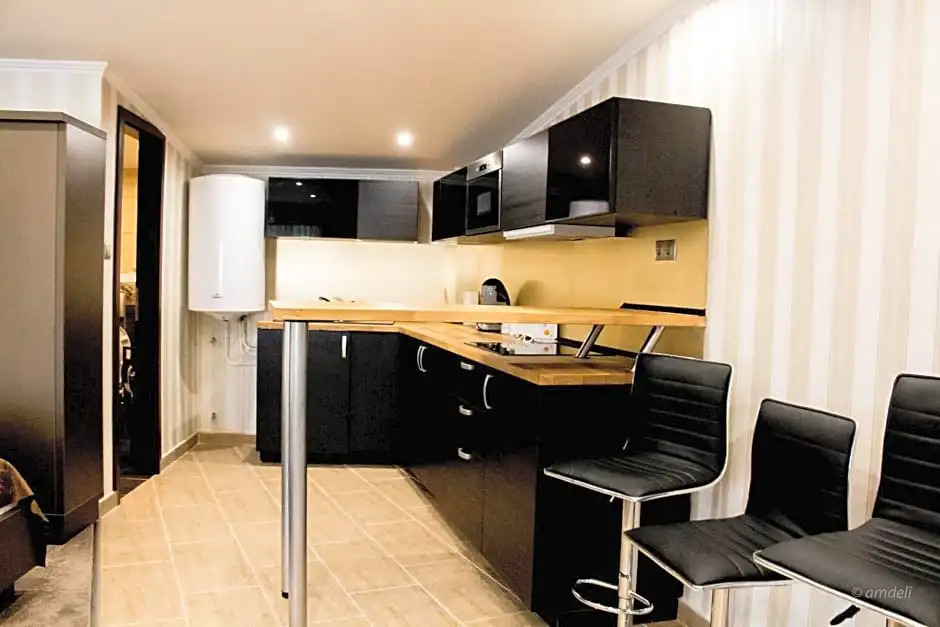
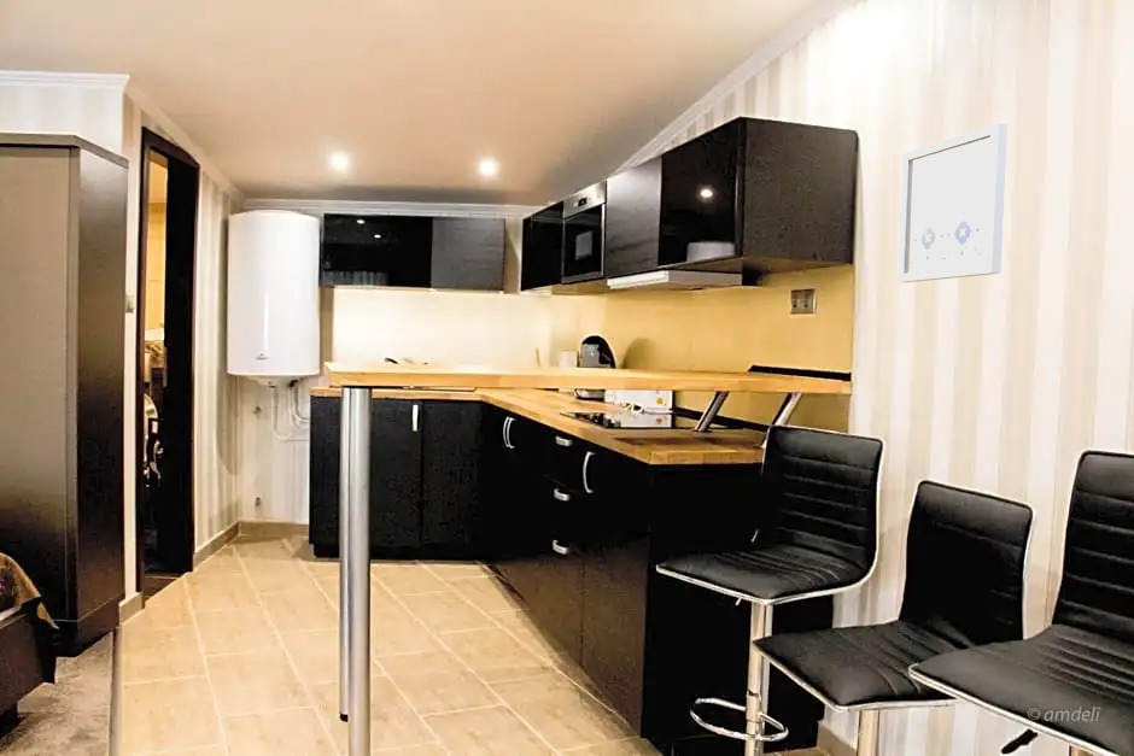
+ wall art (948, 209)
